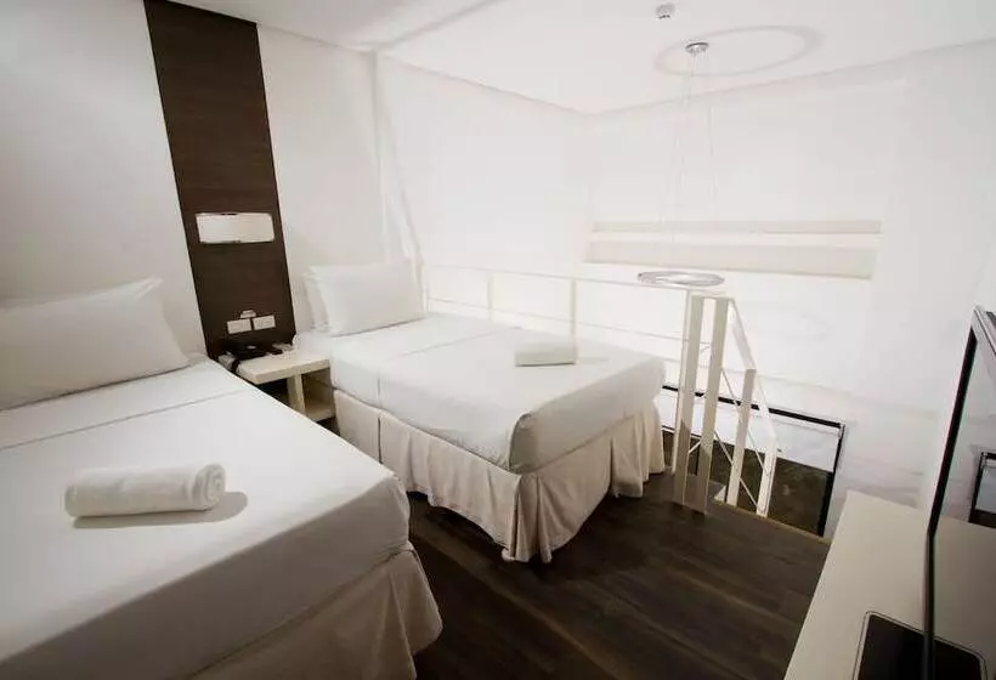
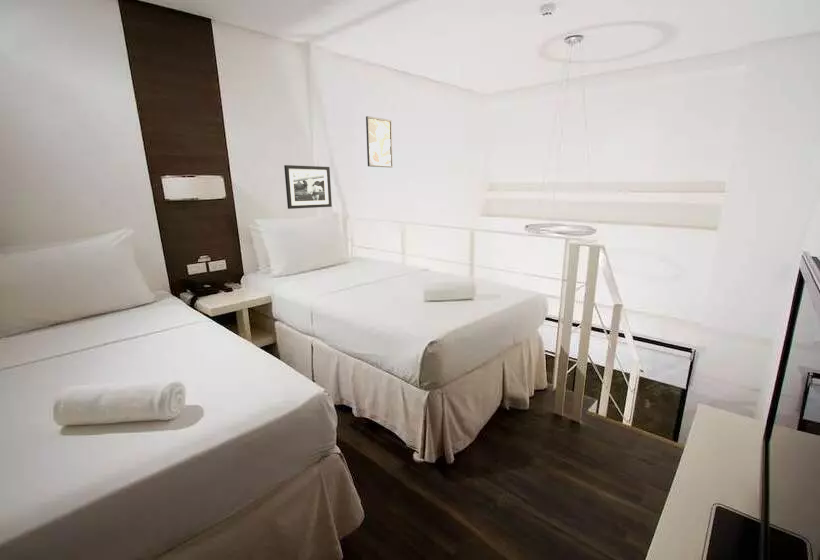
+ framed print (379, 142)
+ picture frame (309, 187)
